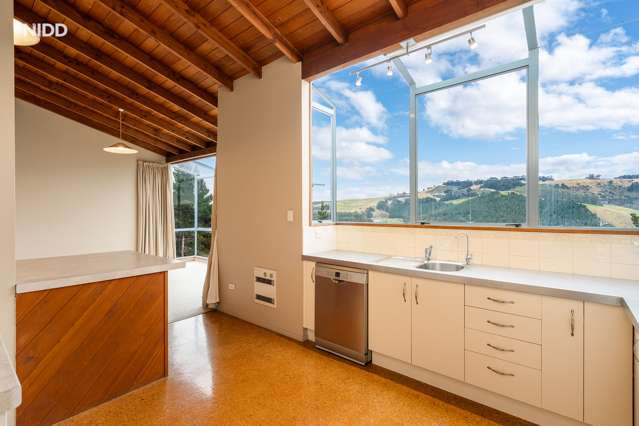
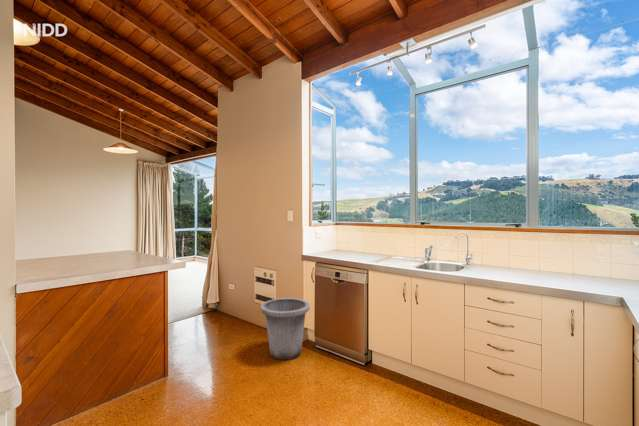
+ trash can (285, 328)
